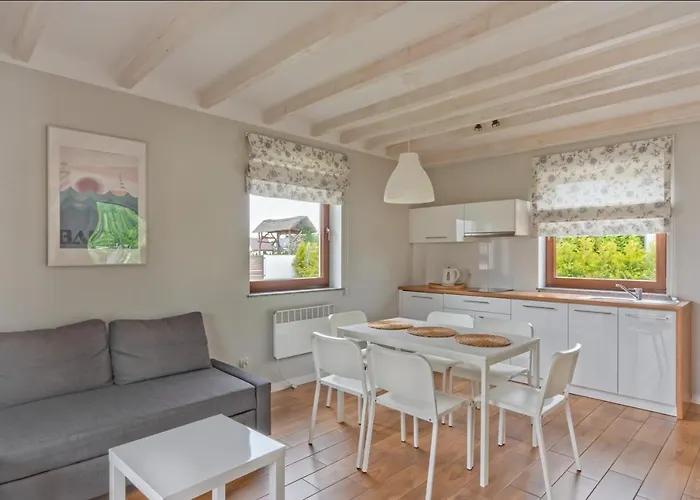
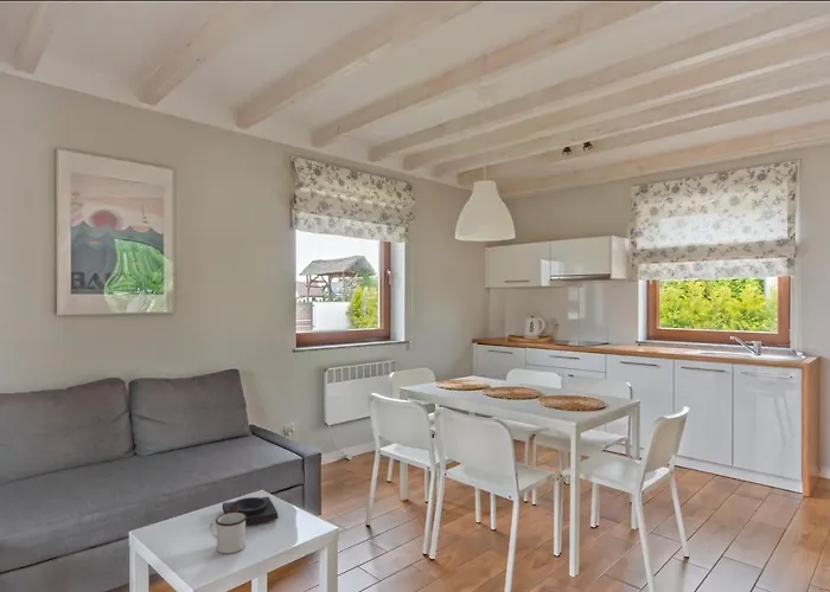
+ mug (226, 532)
+ decorative bowl (254, 507)
